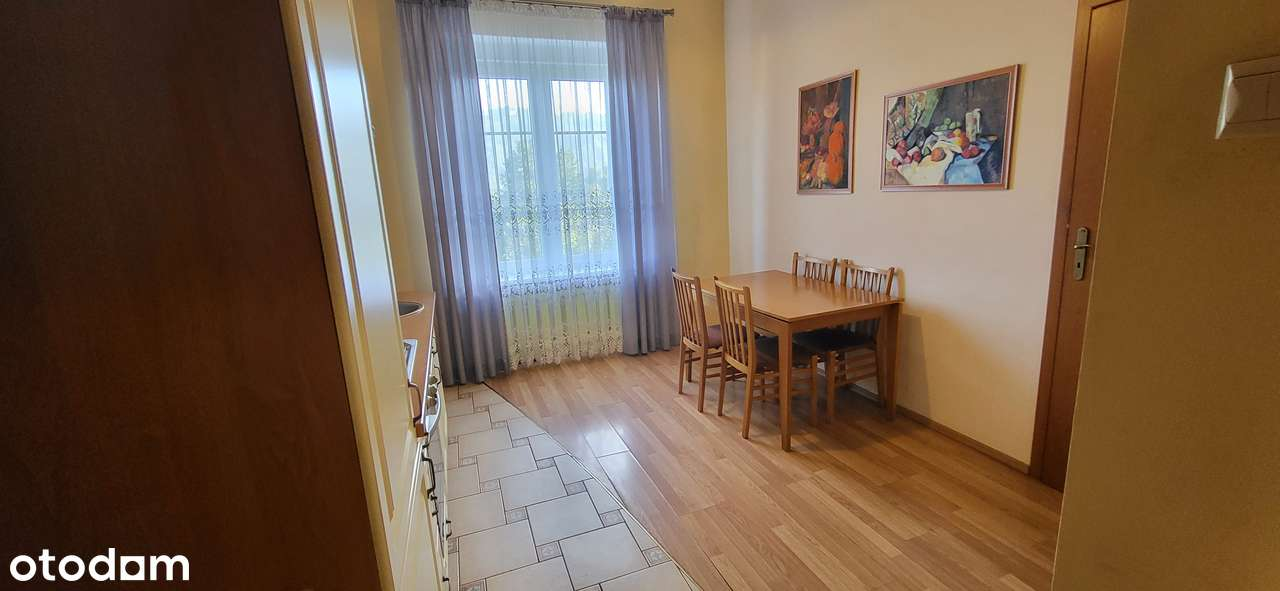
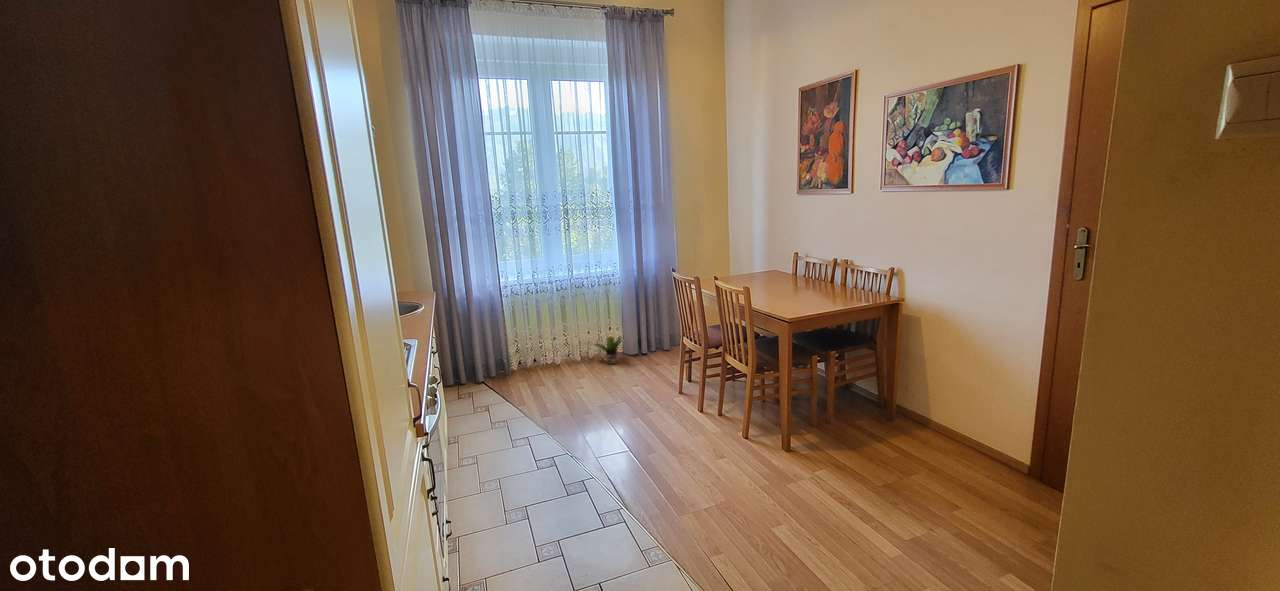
+ potted plant (611, 350)
